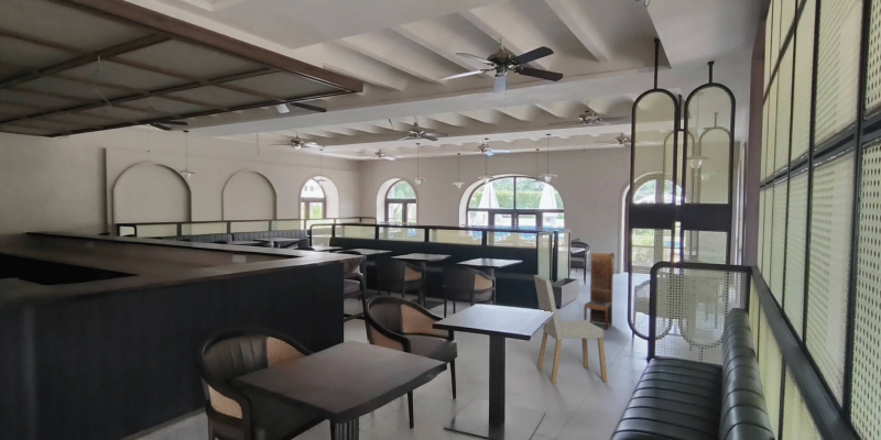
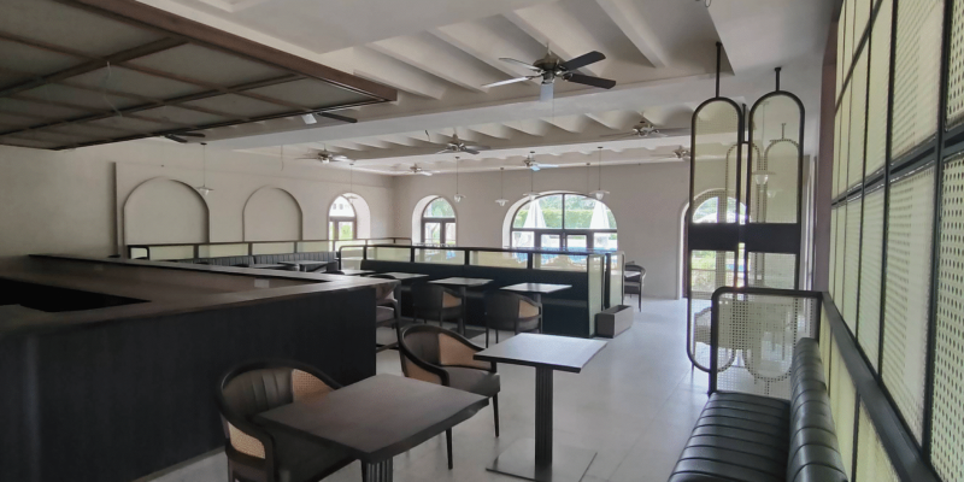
- dining chair (599, 289)
- dining chair (570, 326)
